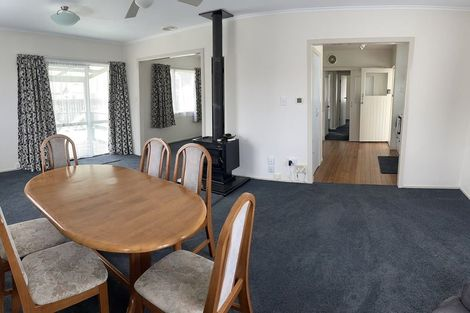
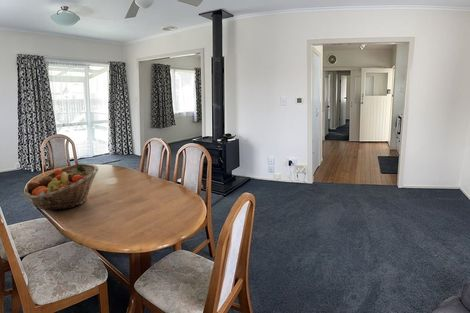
+ fruit basket (63, 185)
